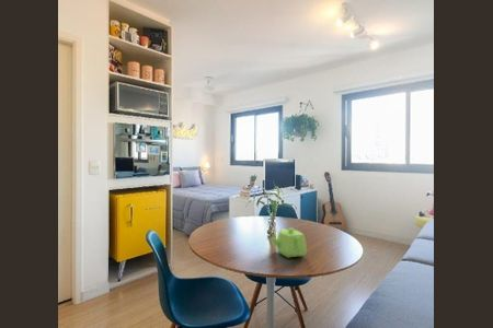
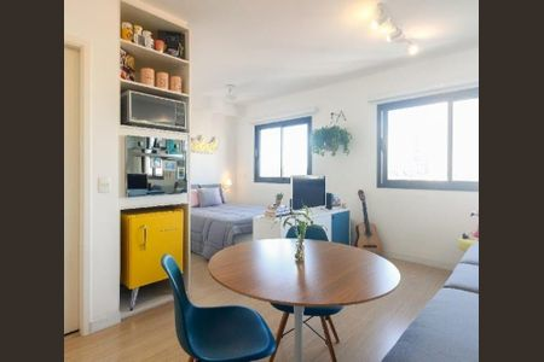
- teapot (286, 242)
